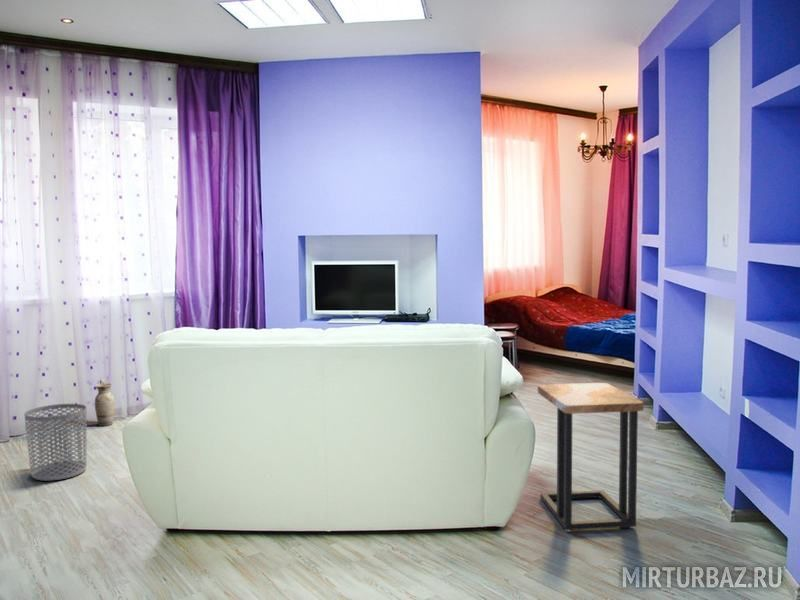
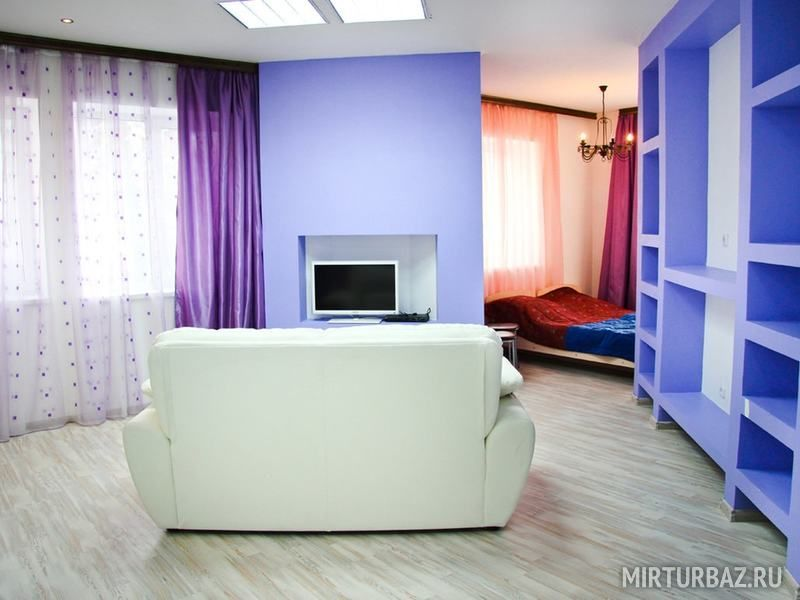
- waste bin (57, 441)
- ceramic jug (104, 402)
- side table (571, 454)
